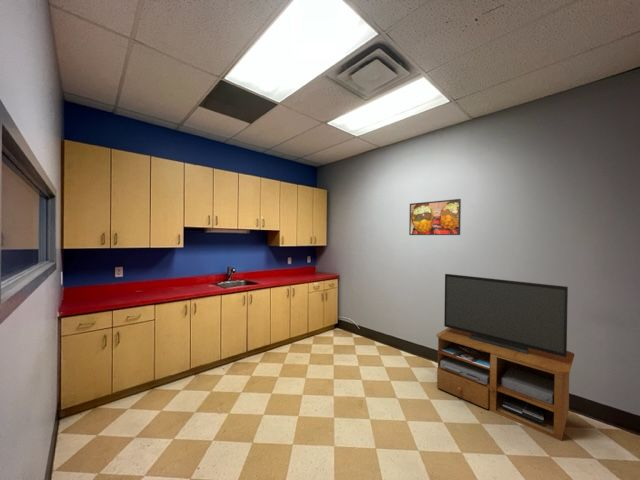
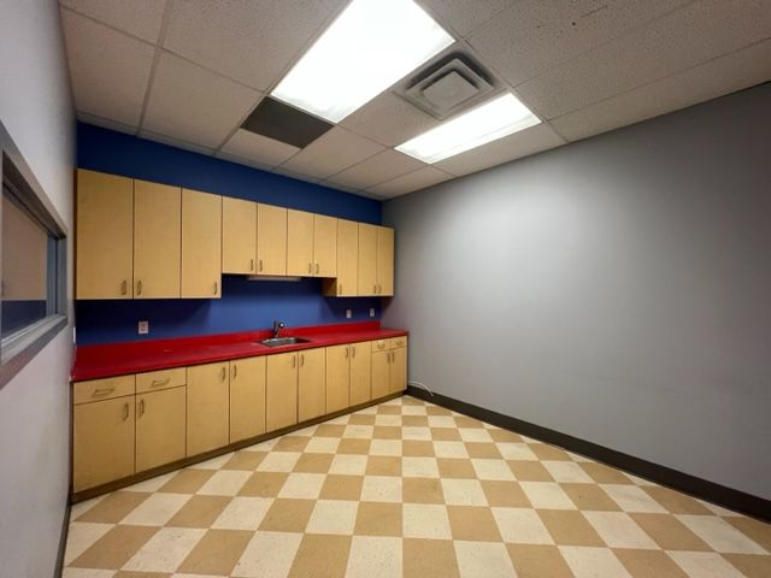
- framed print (433, 218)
- tv stand (498, 339)
